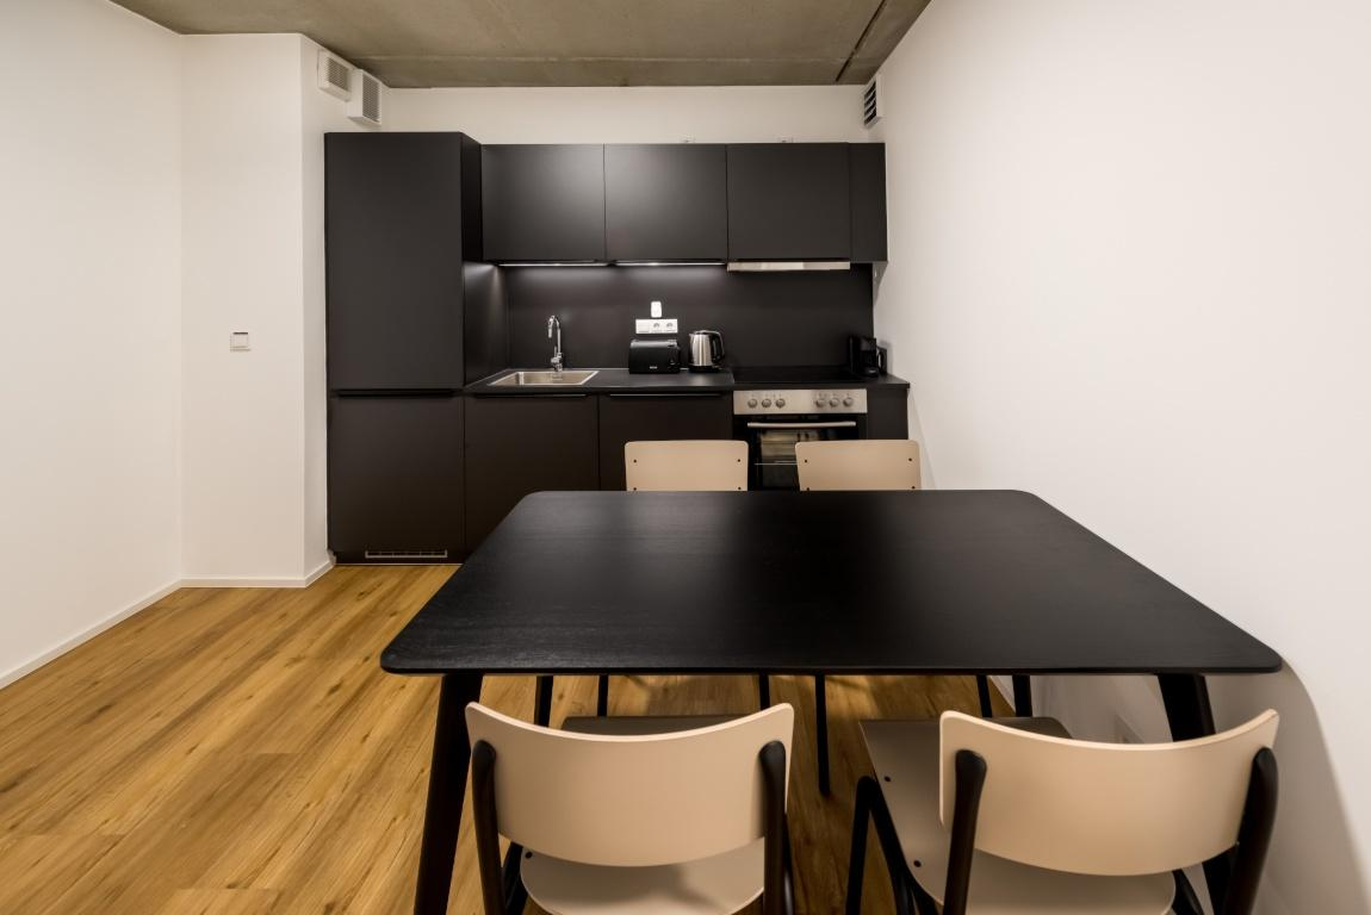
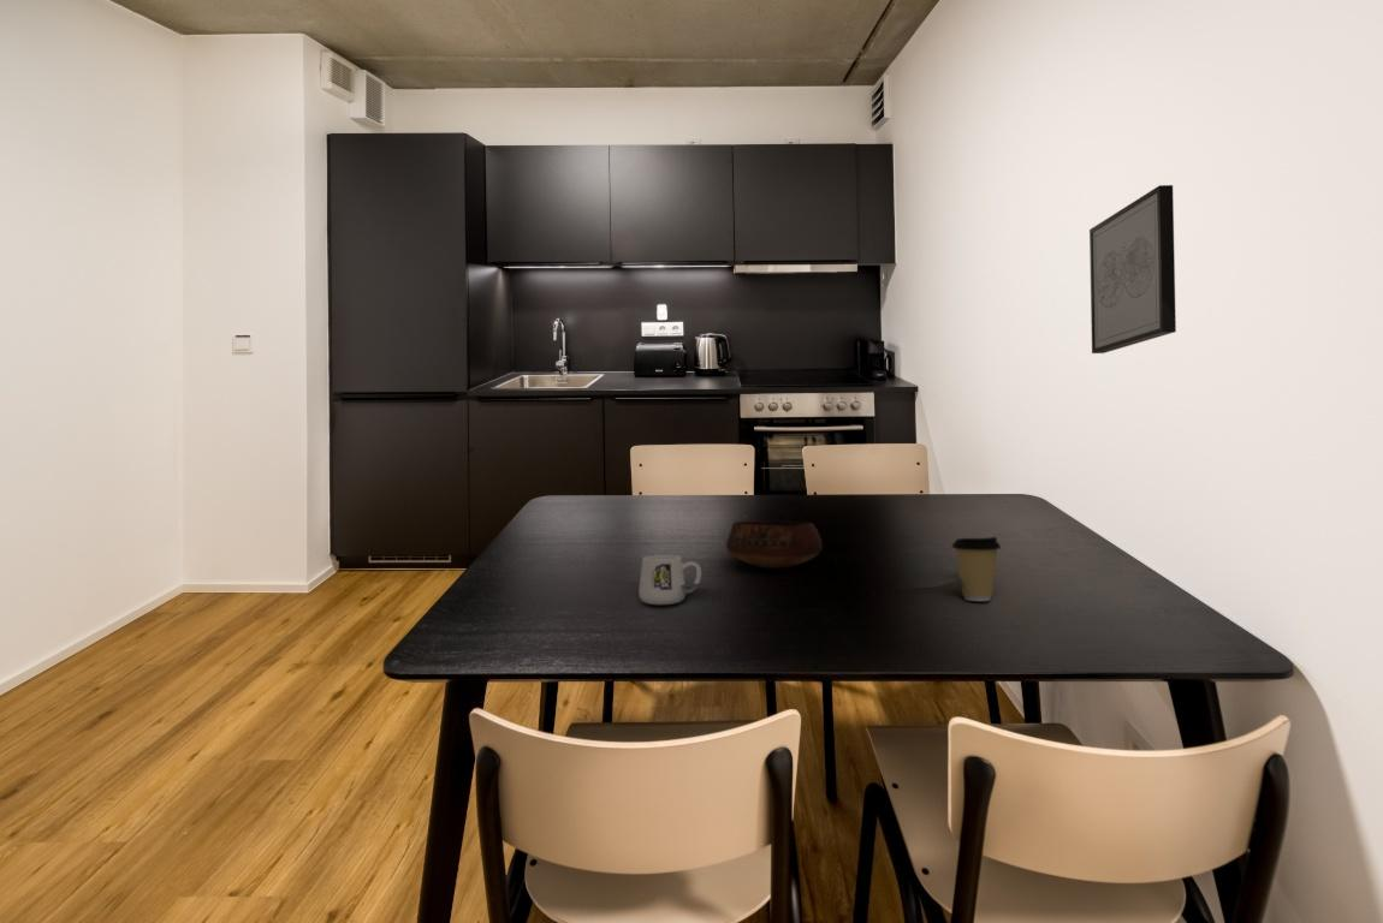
+ coffee cup (977, 567)
+ bowl (773, 544)
+ wall art (1128, 275)
+ mug (670, 579)
